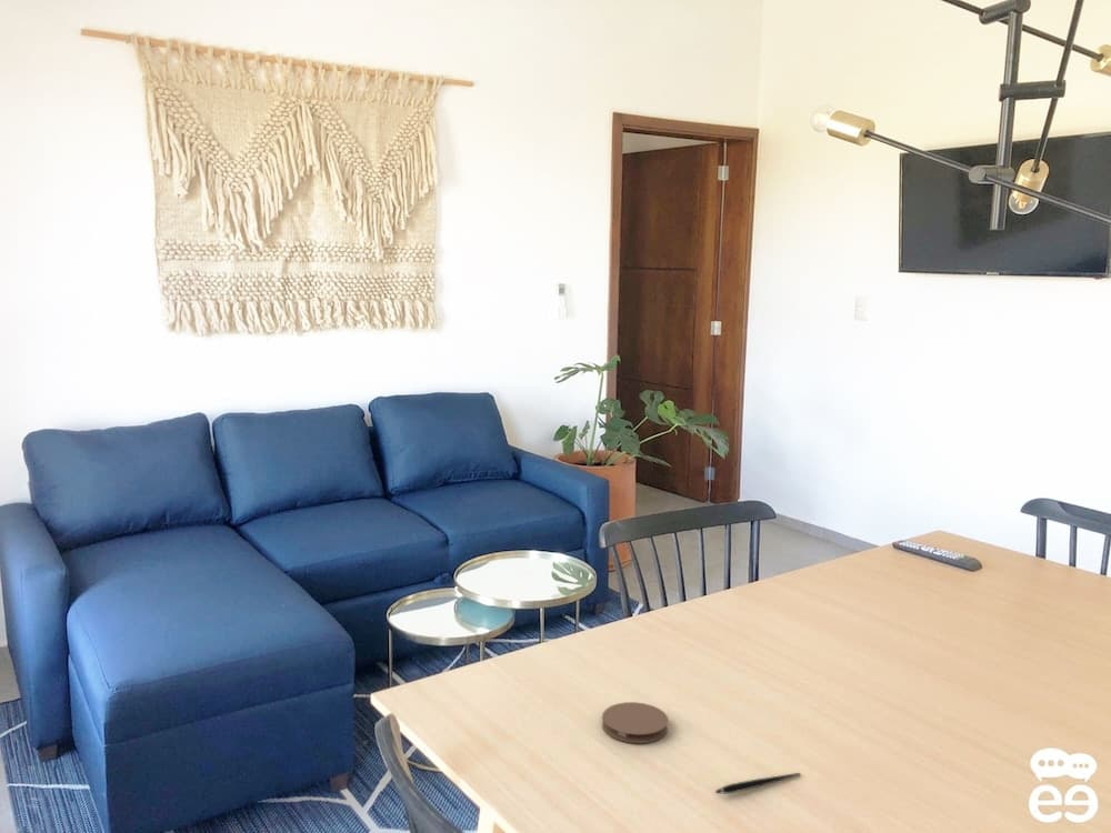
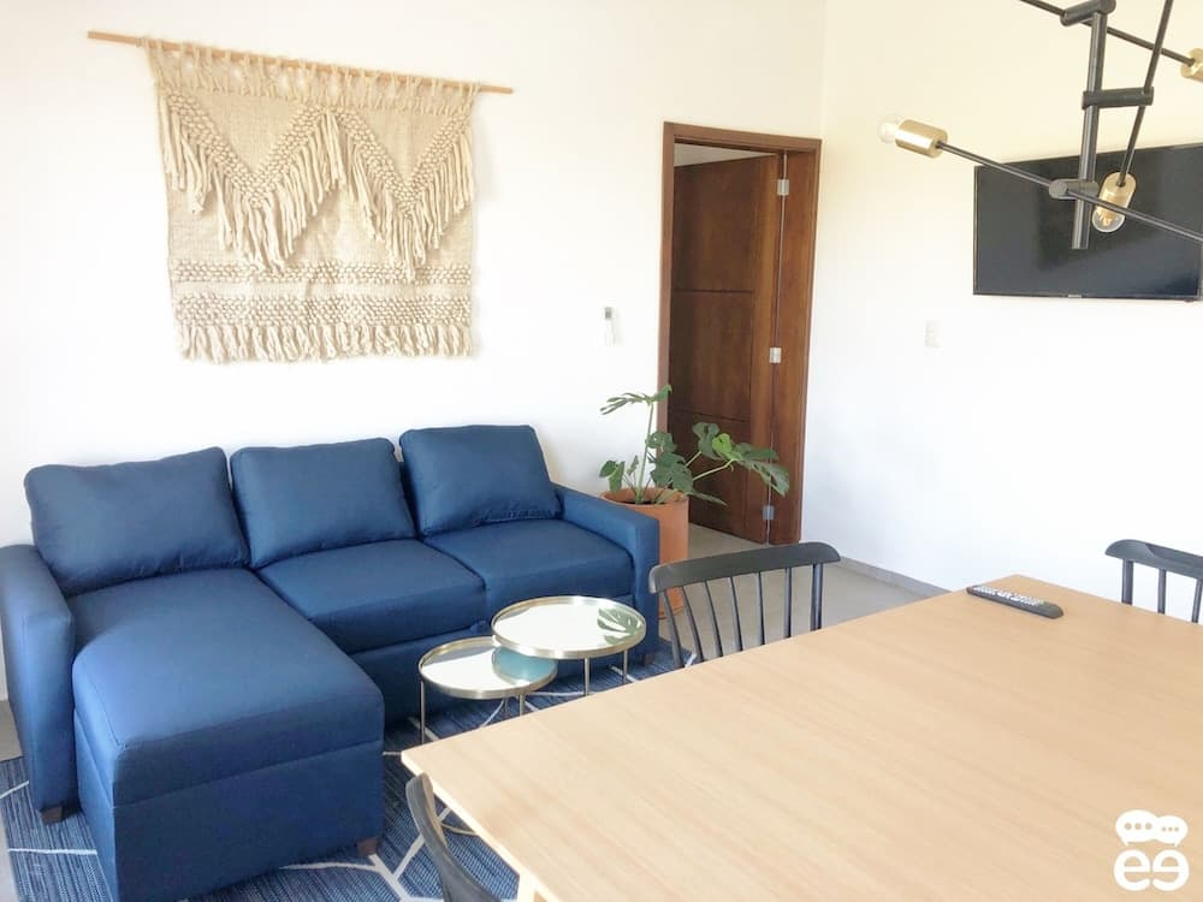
- pen (759, 782)
- coaster (634, 721)
